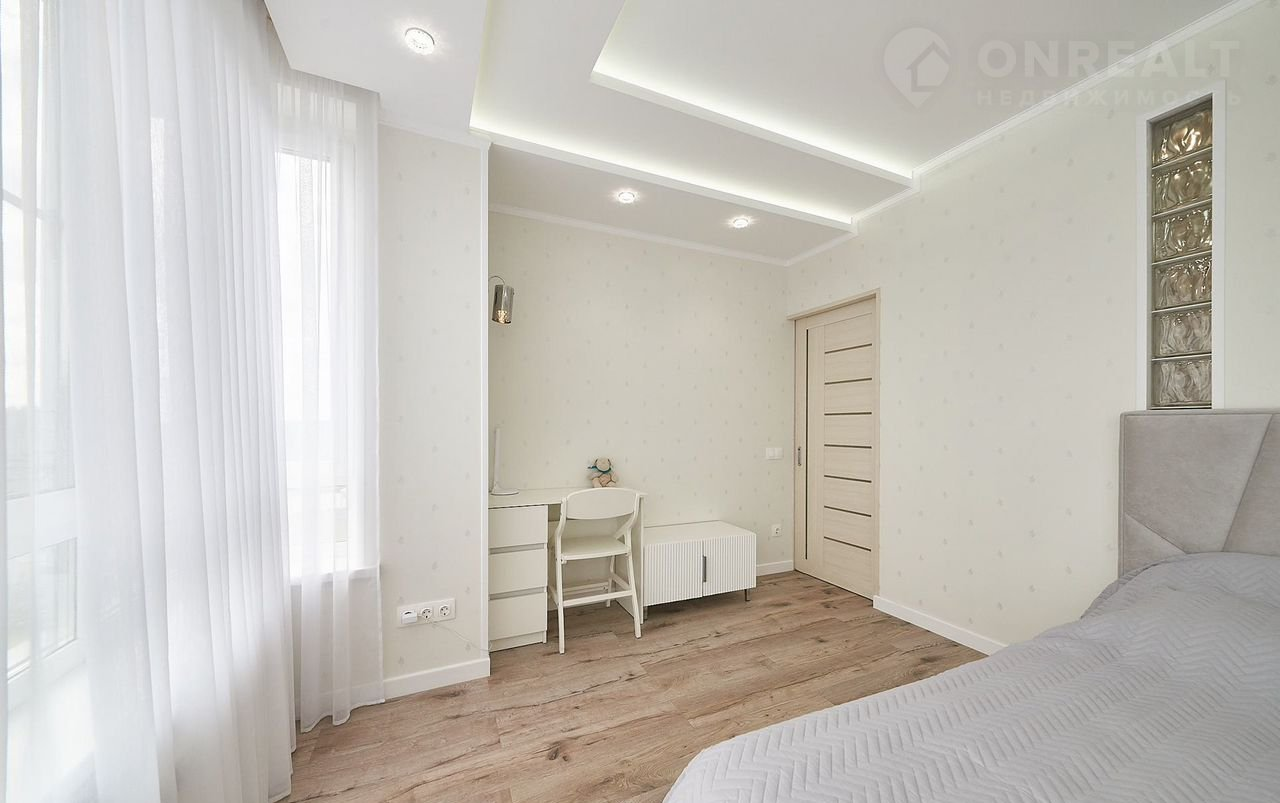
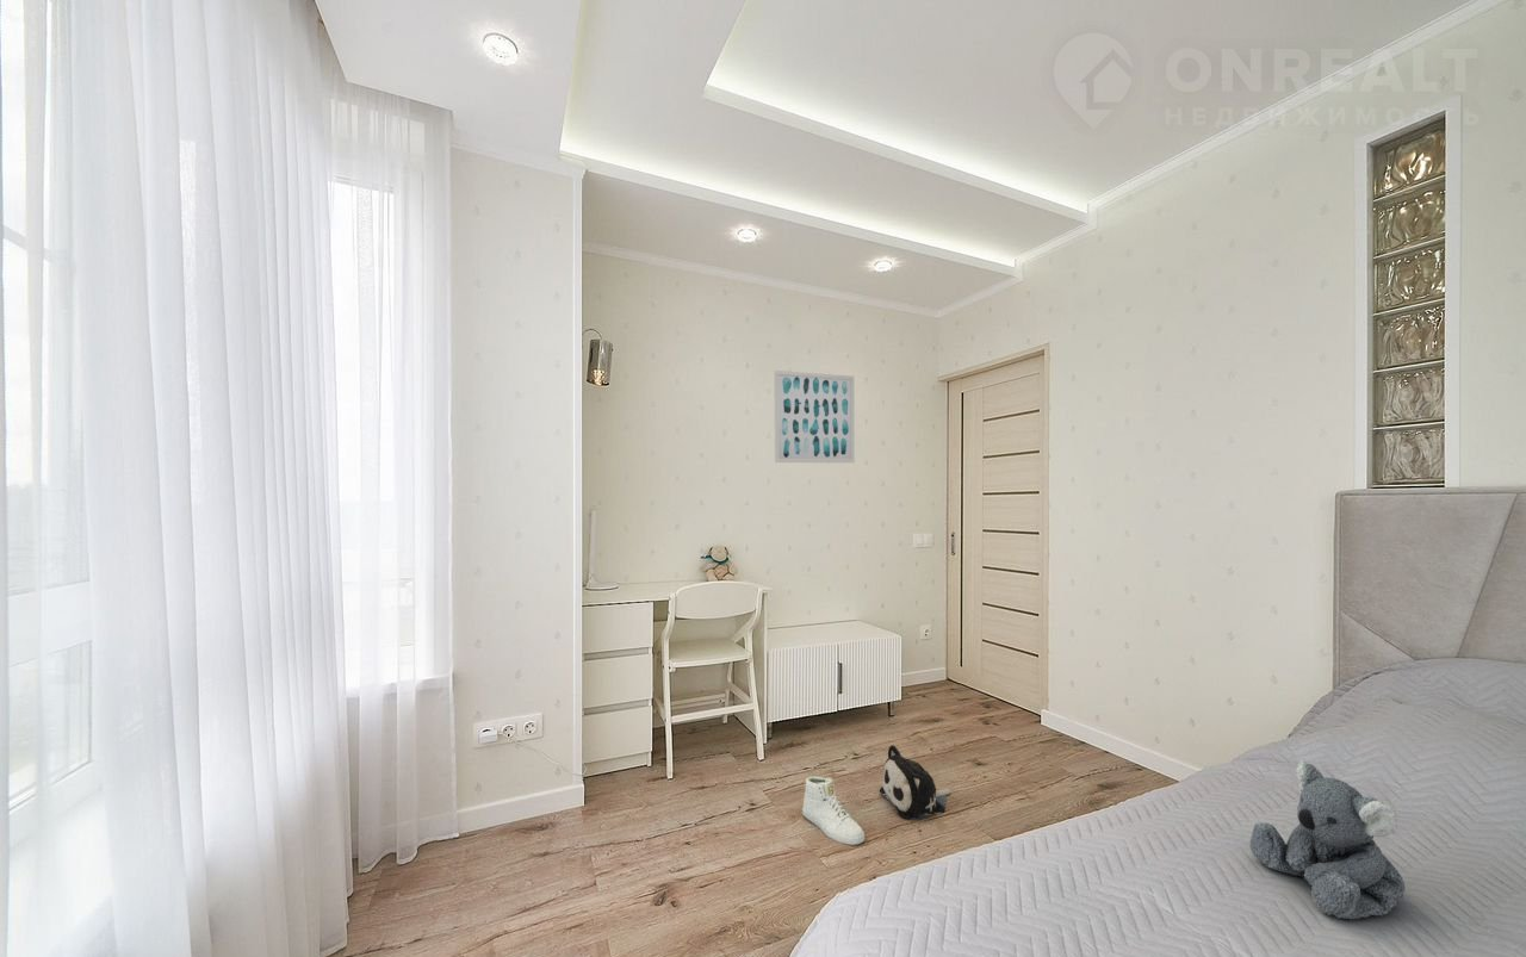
+ wall art (815, 417)
+ koala plush (1334, 829)
+ plush toy (919, 775)
+ sneaker (831, 806)
